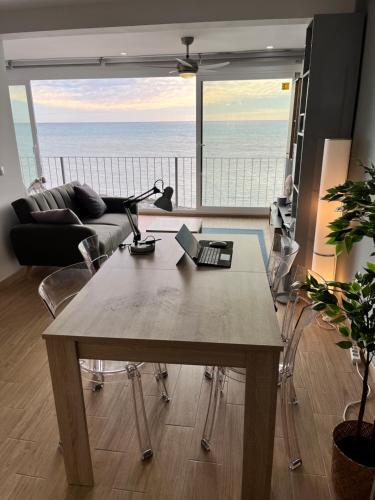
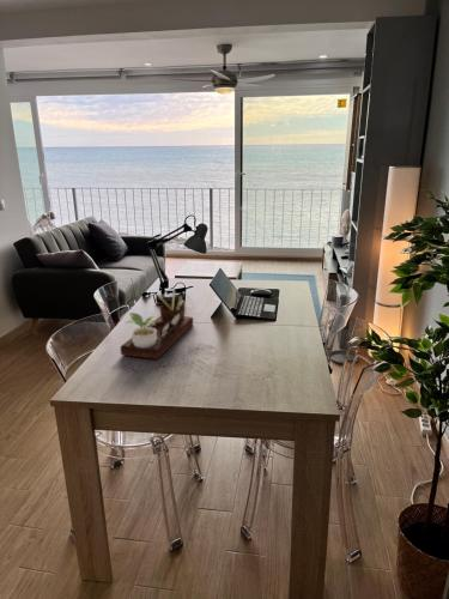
+ desk organizer (159, 319)
